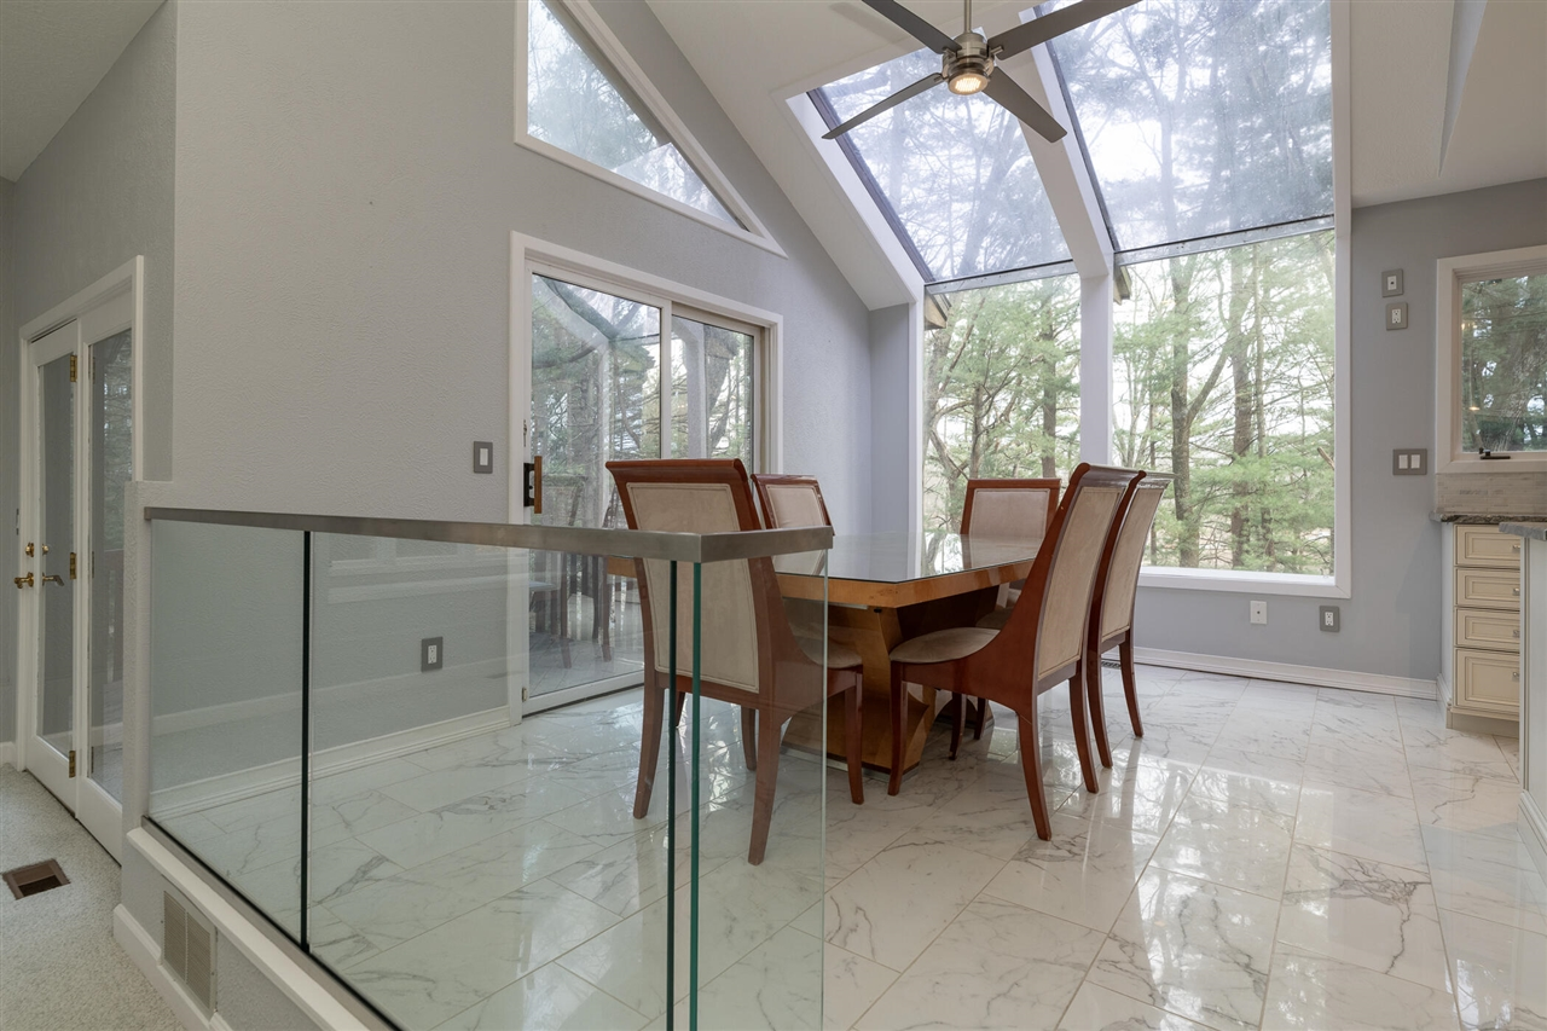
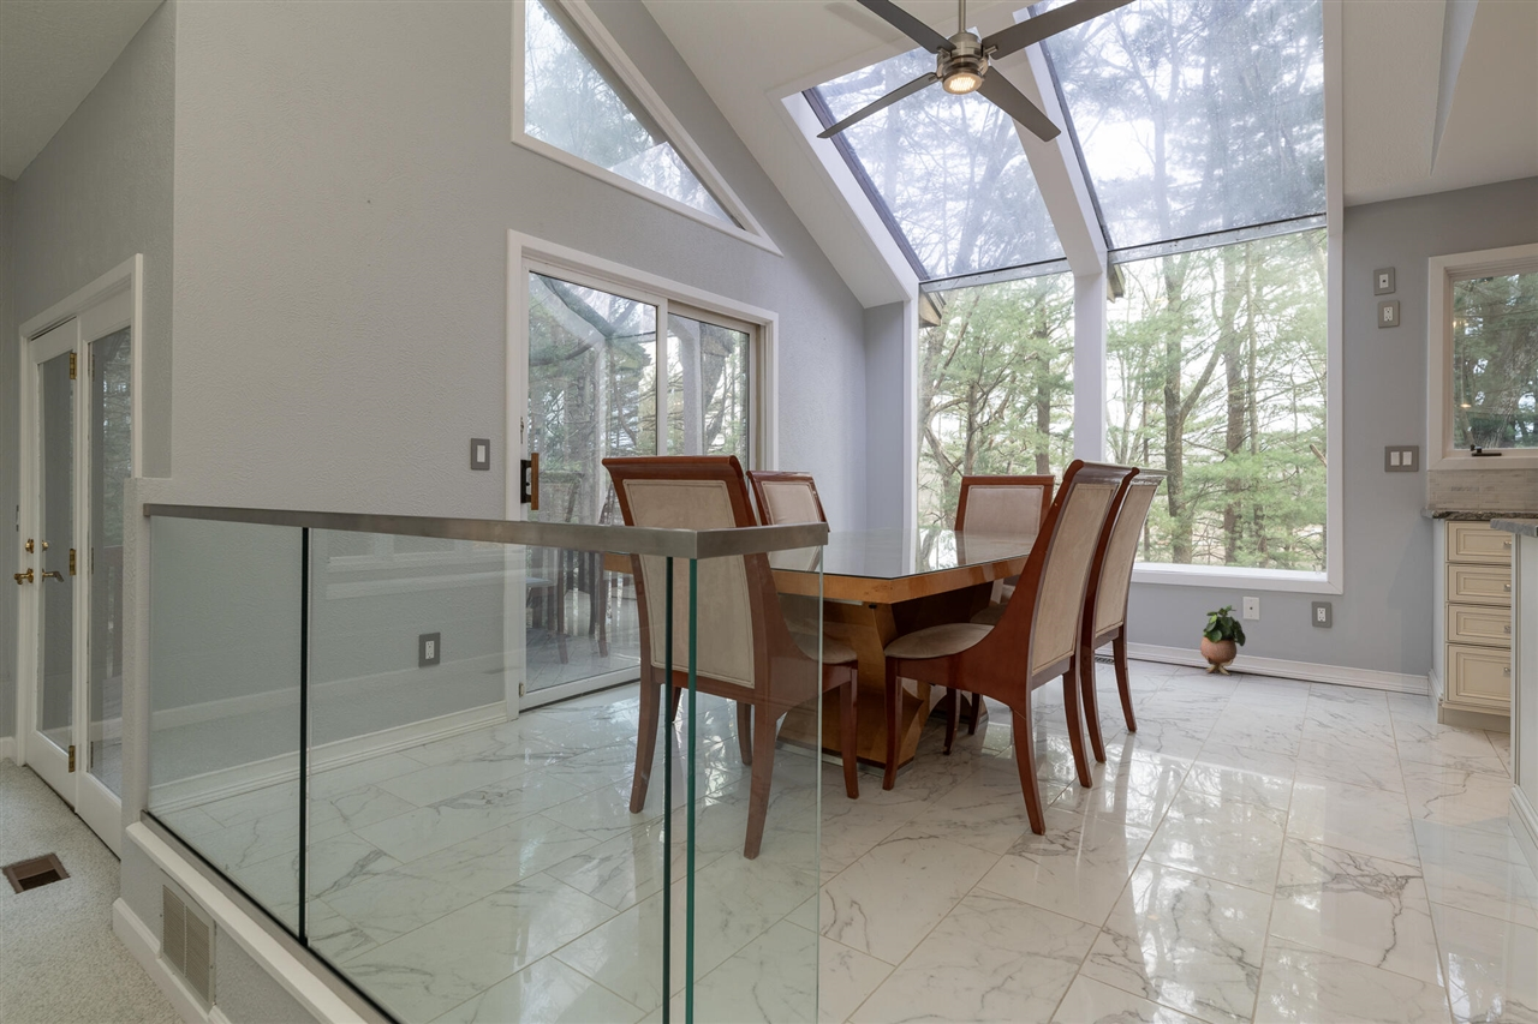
+ potted plant (1222, 639)
